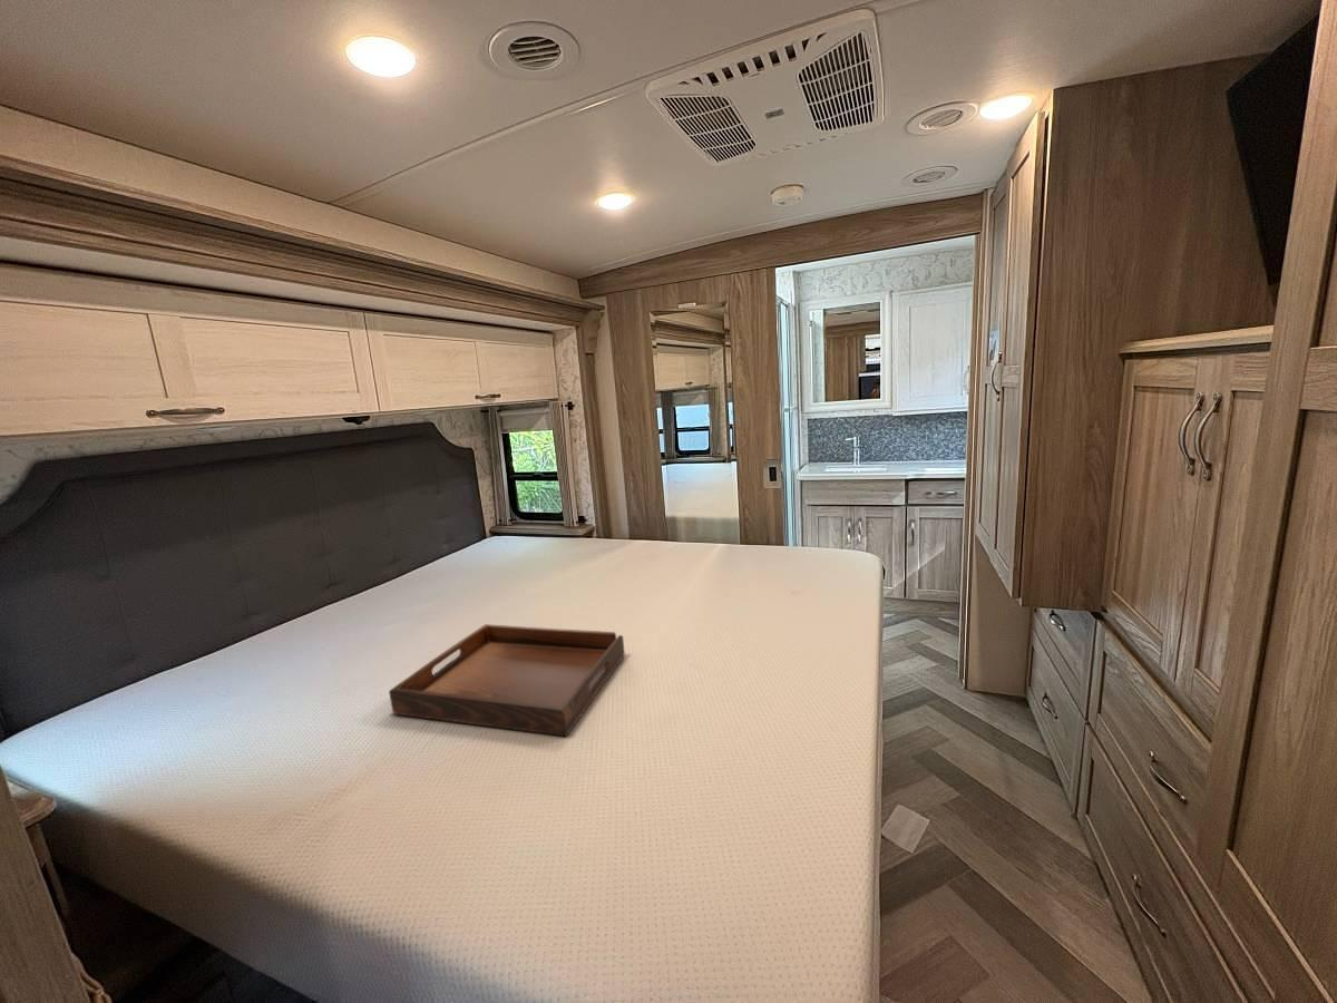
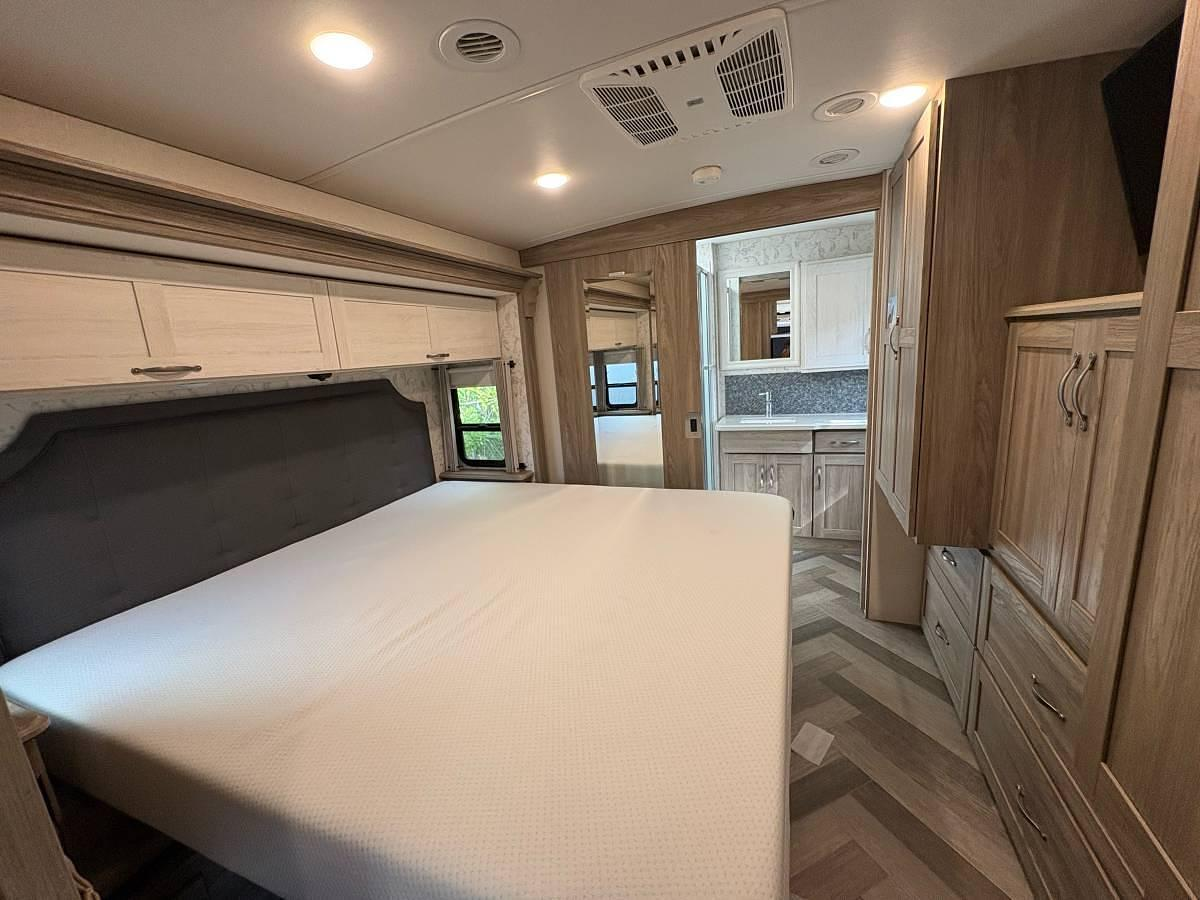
- serving tray (518, 670)
